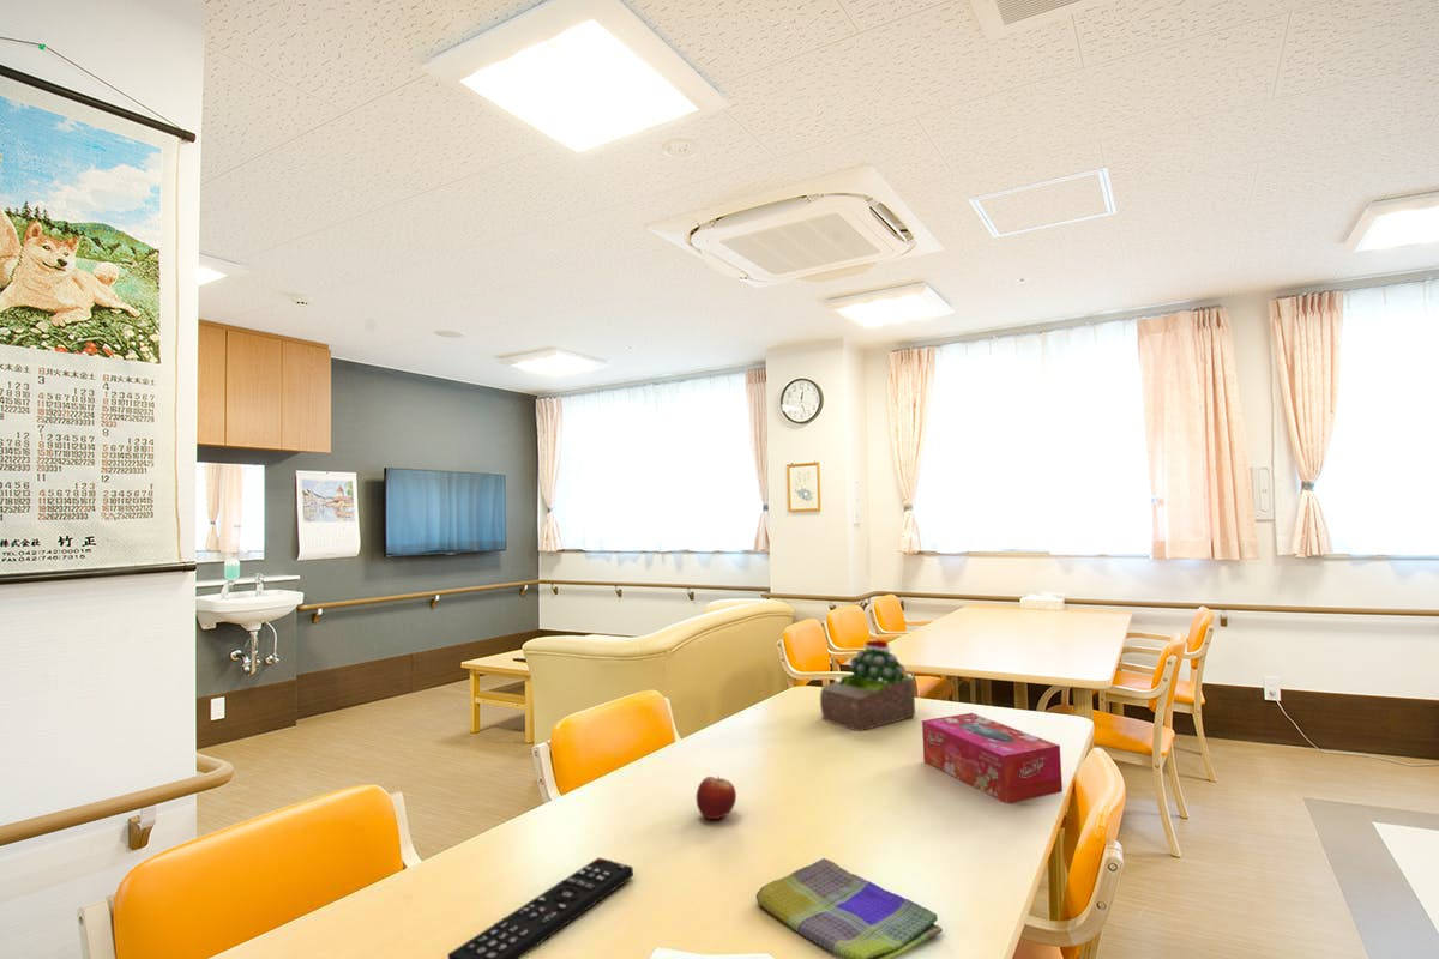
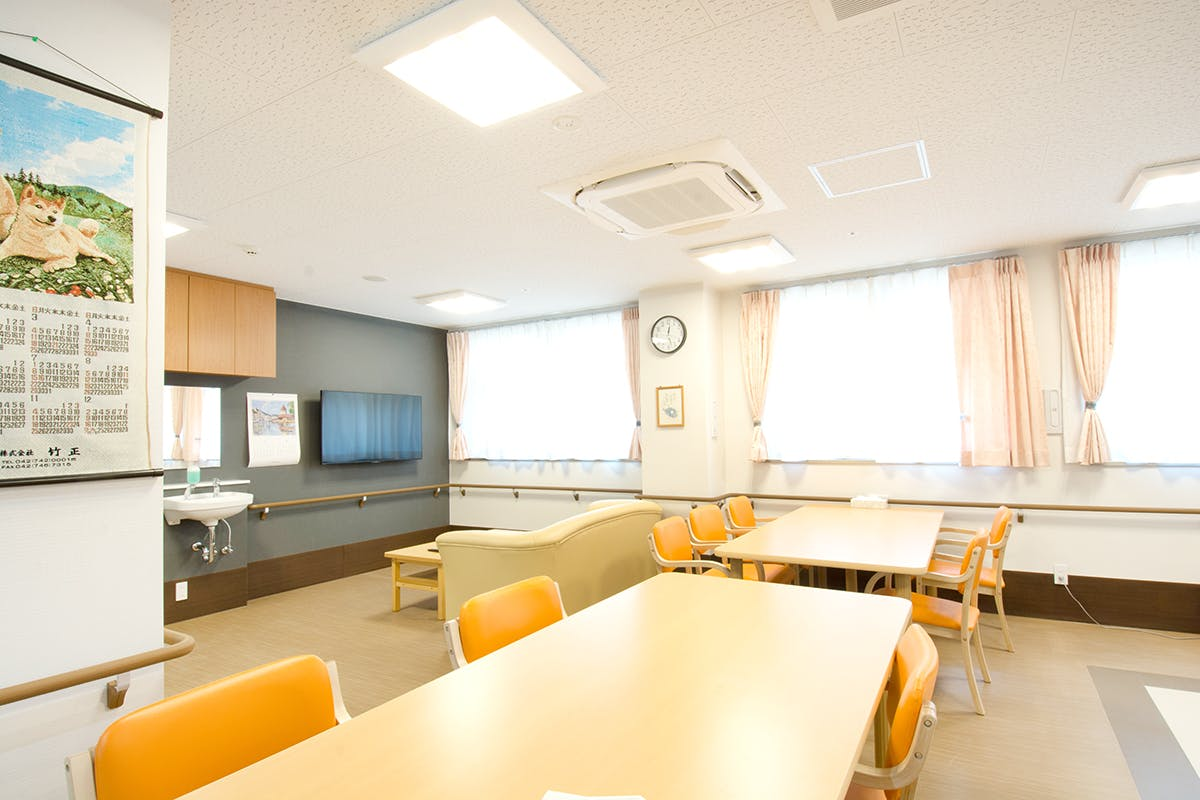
- tissue box (987, 753)
- succulent plant (863, 678)
- fruit (715, 796)
- dish towel (843, 907)
- remote control (550, 909)
